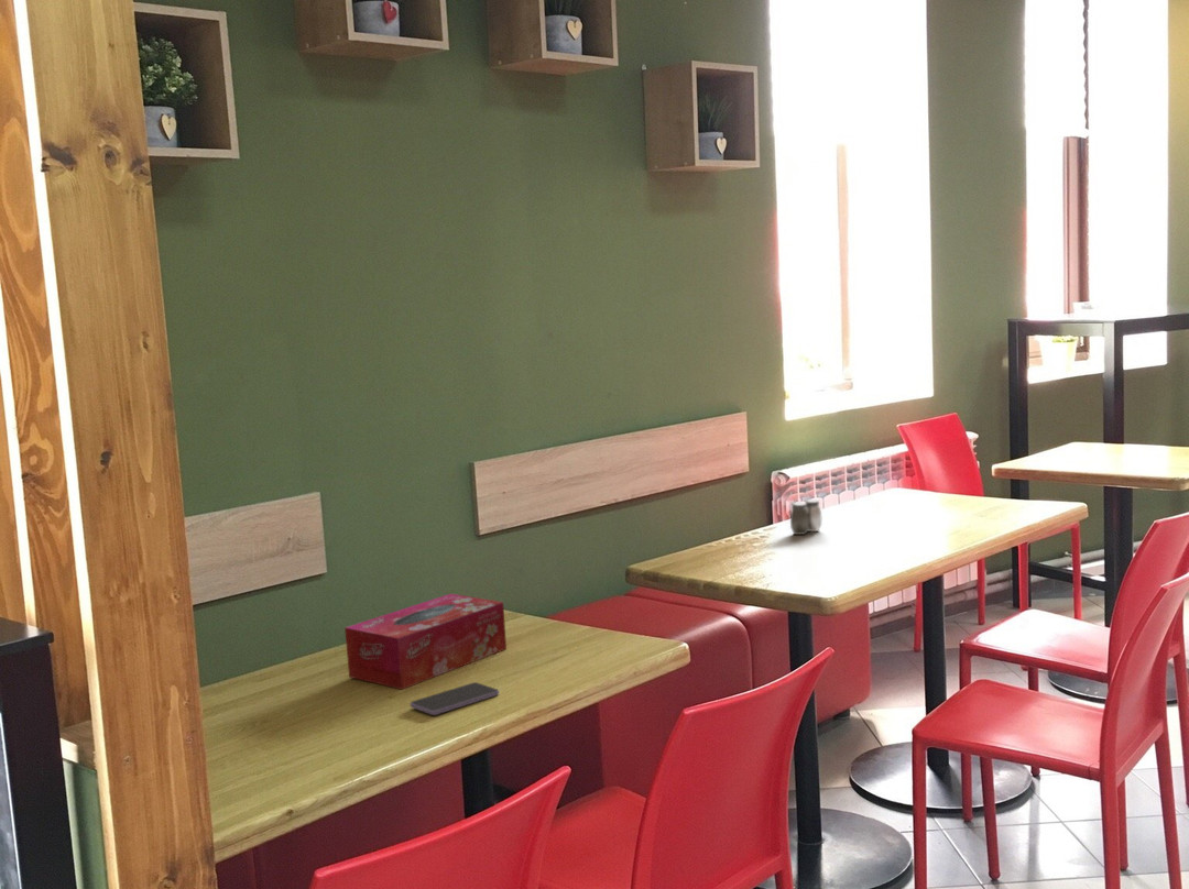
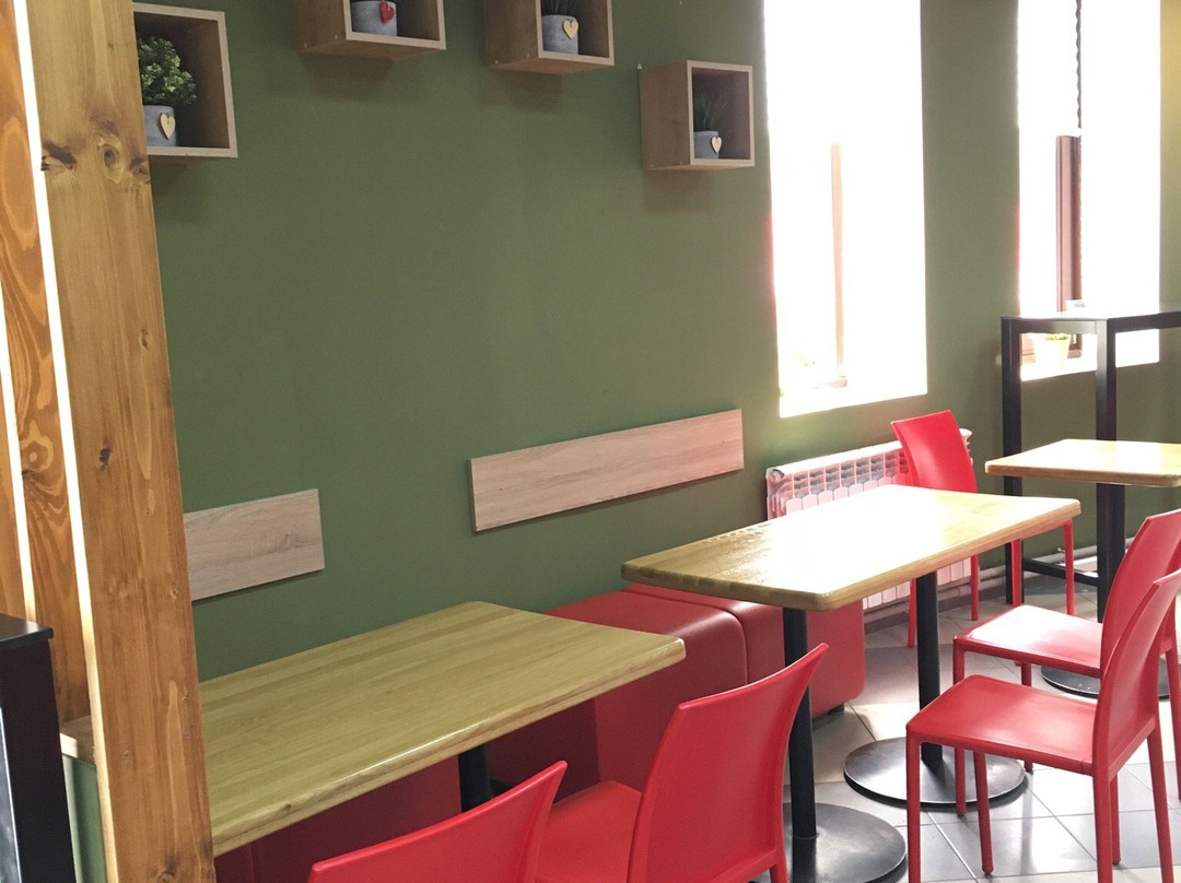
- smartphone (455, 698)
- salt and pepper shaker (805, 516)
- tissue box (427, 638)
